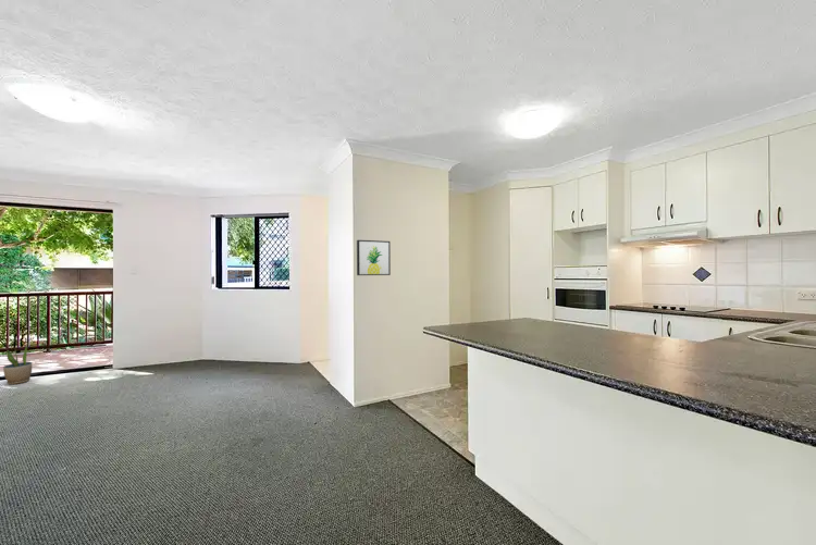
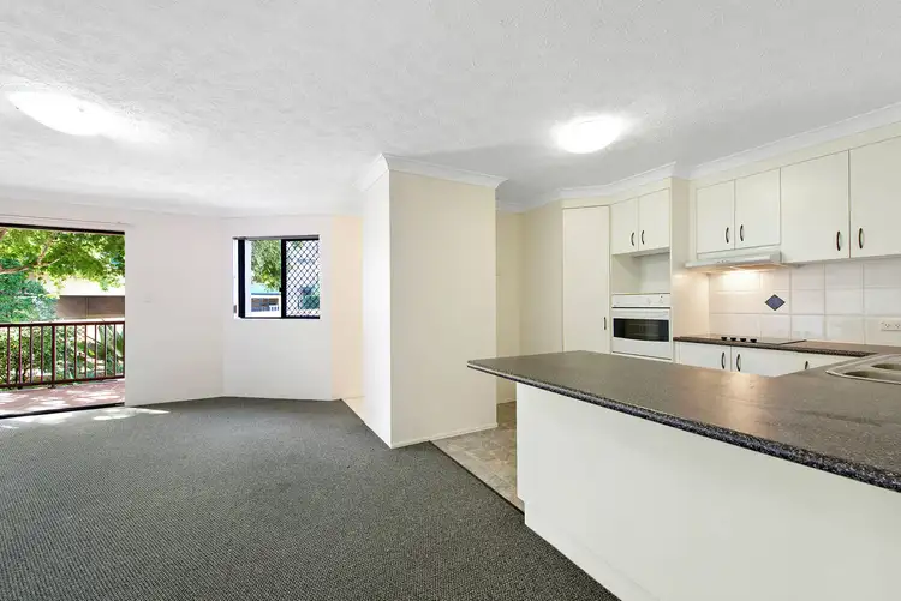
- wall art (373, 258)
- potted plant (17, 363)
